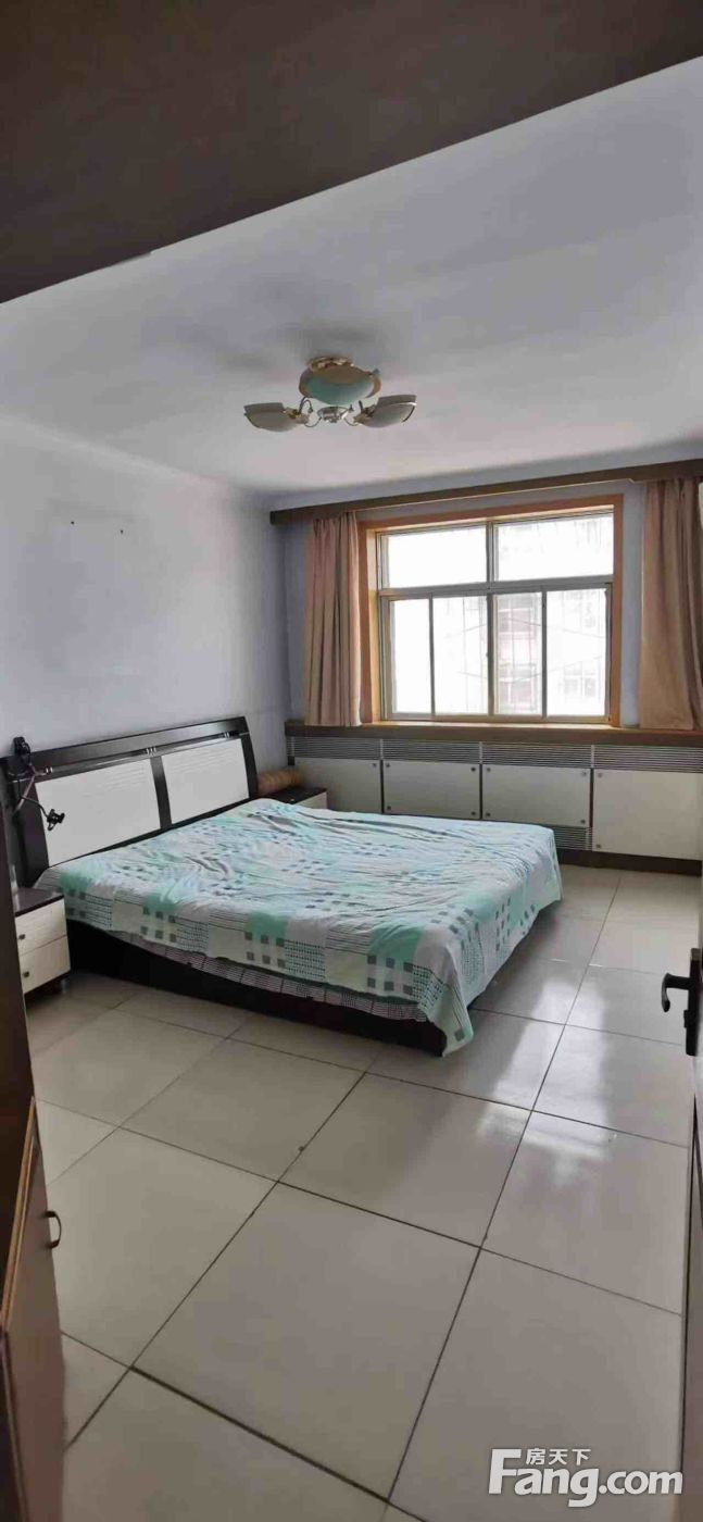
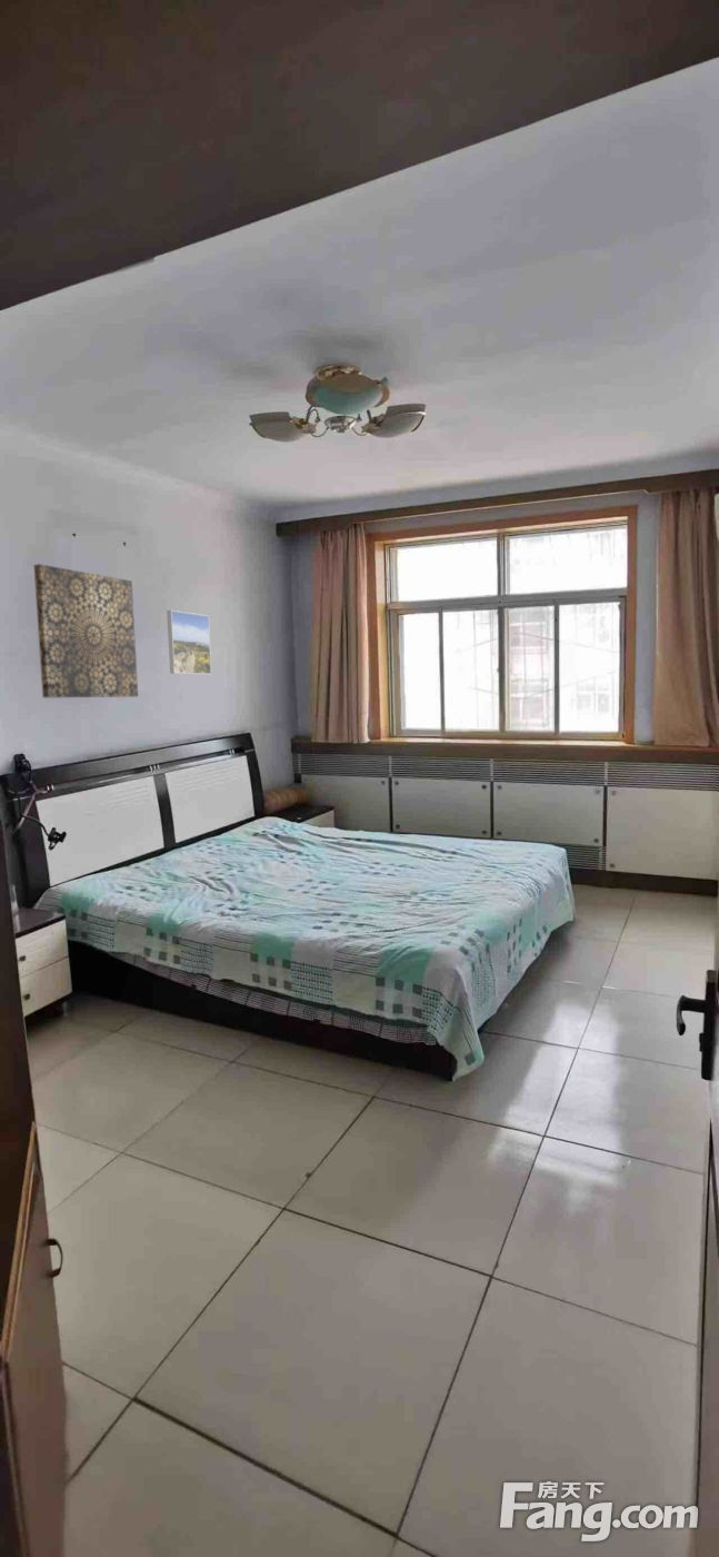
+ wall art (90, 635)
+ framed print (190, 643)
